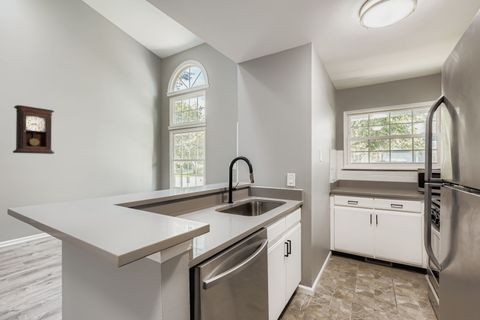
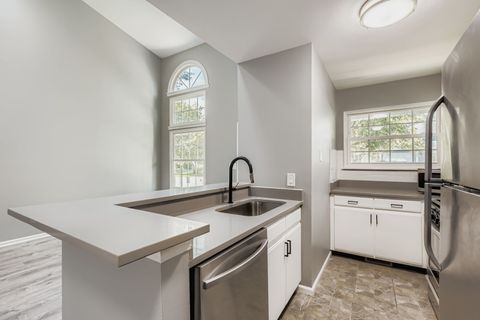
- pendulum clock (35, 130)
